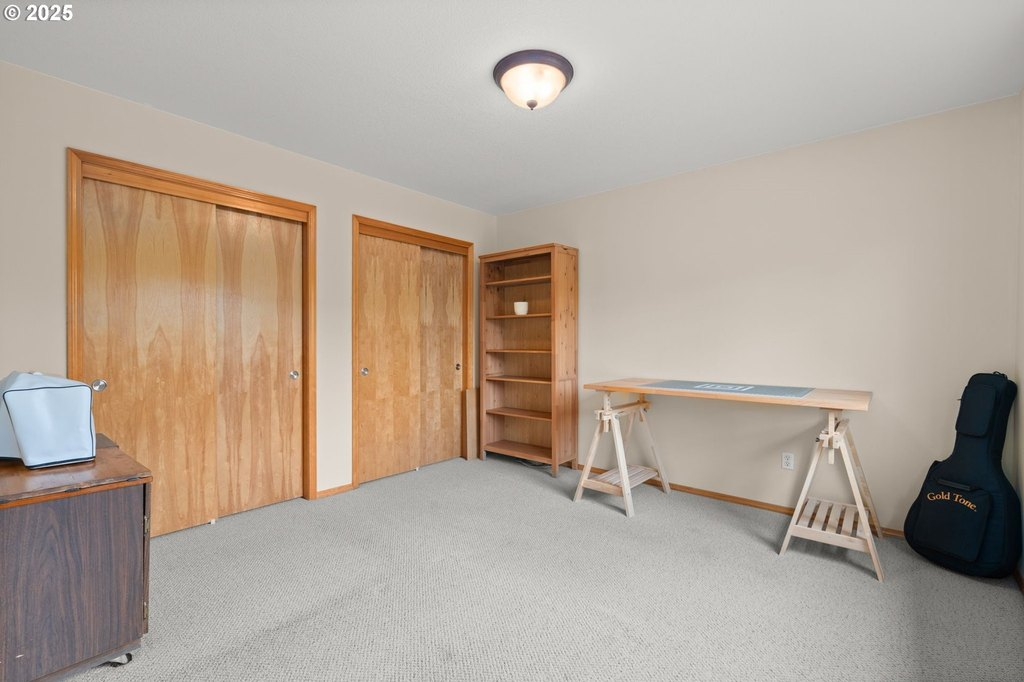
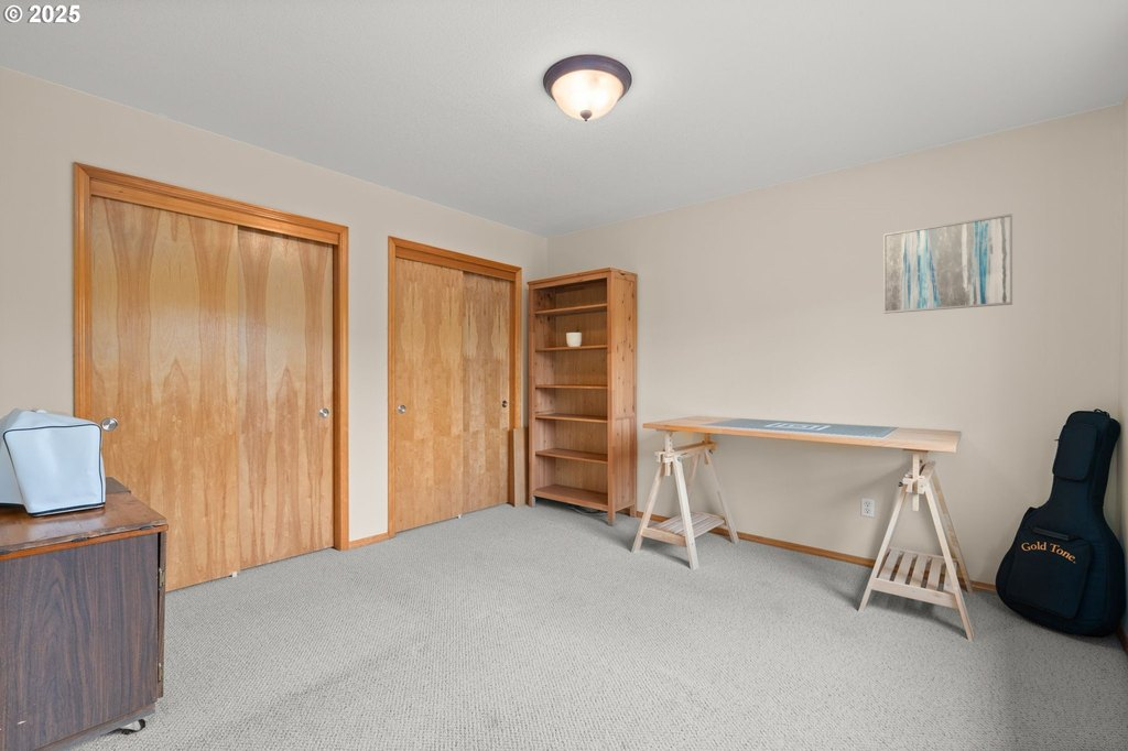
+ wall art (943, 266)
